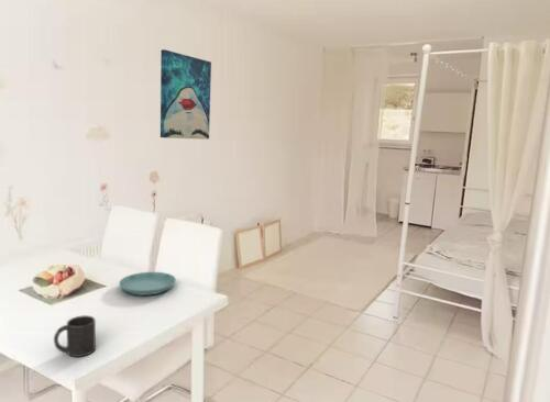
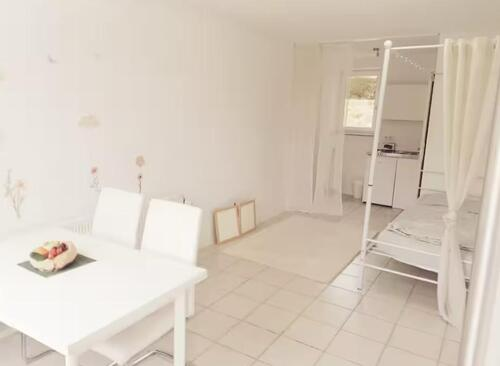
- mug (75, 336)
- saucer (147, 283)
- wall art (187, 98)
